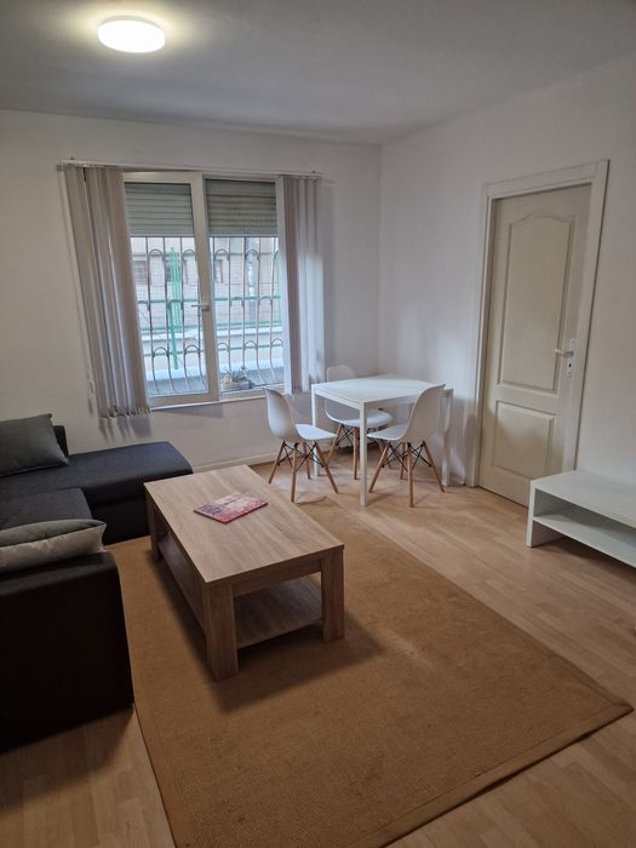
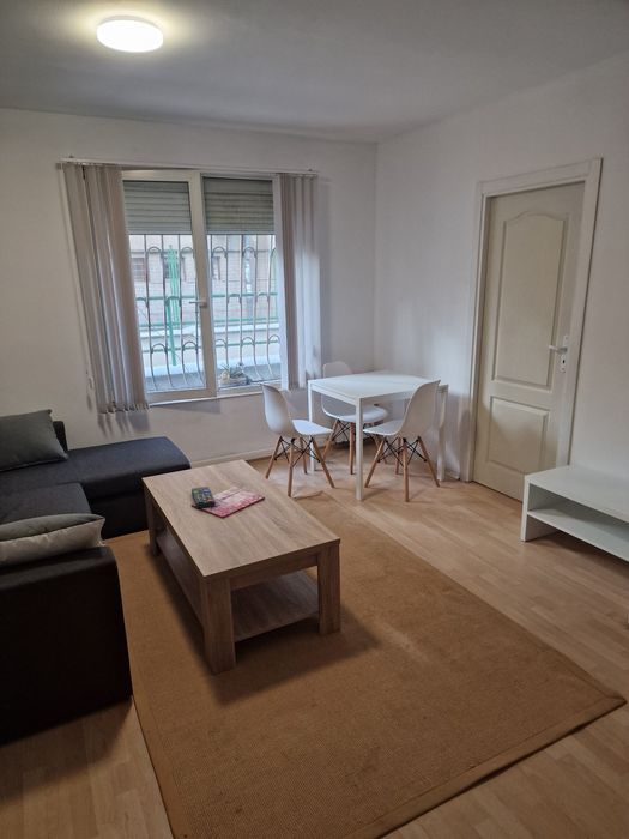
+ remote control (202, 496)
